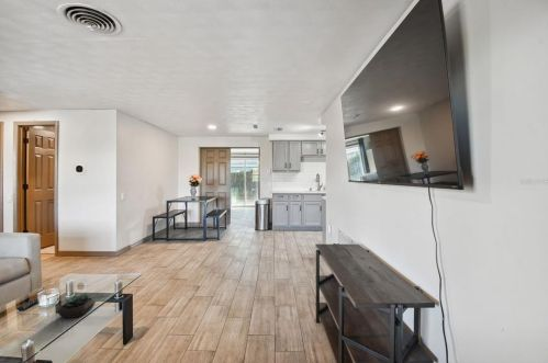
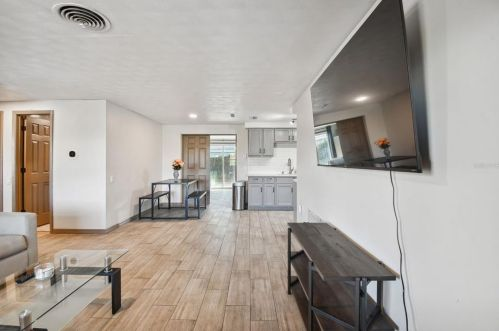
- succulent plant (77, 305)
